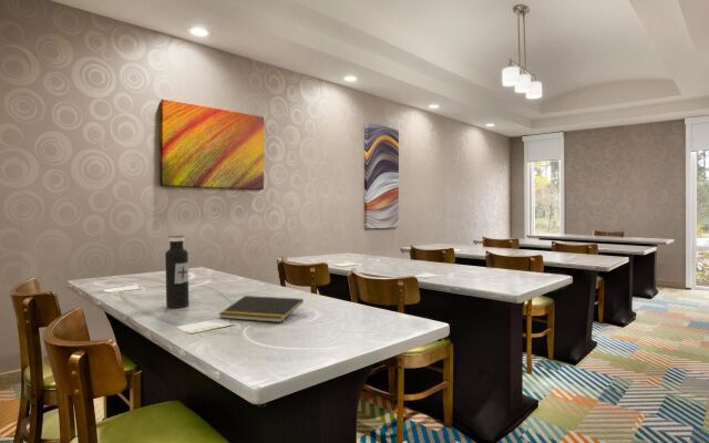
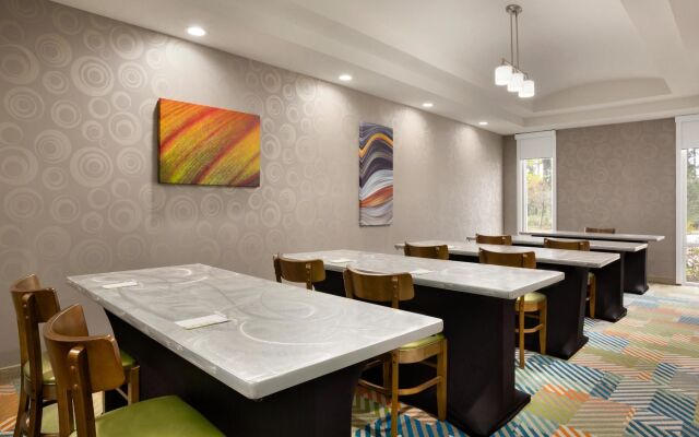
- notepad (261, 308)
- water bottle (176, 270)
